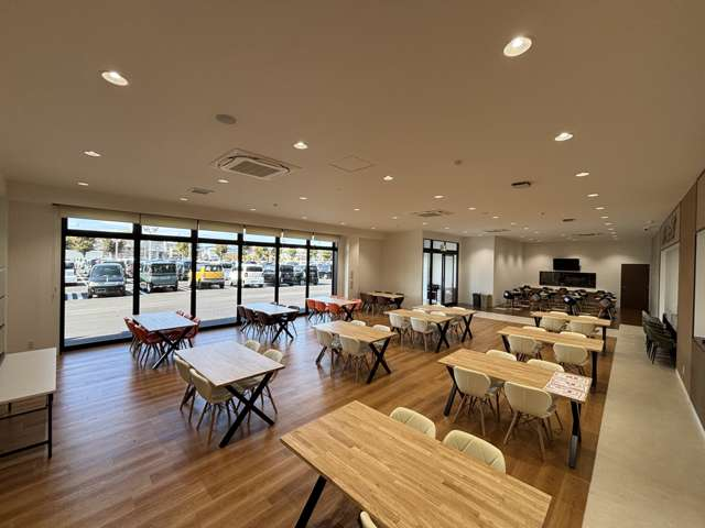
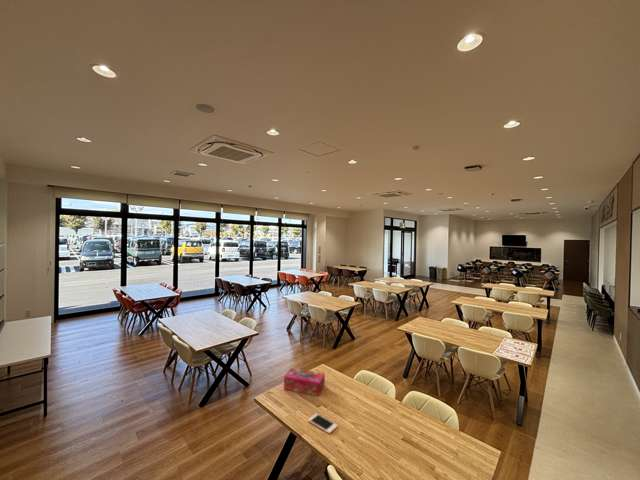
+ cell phone (322, 423)
+ tissue box (304, 381)
